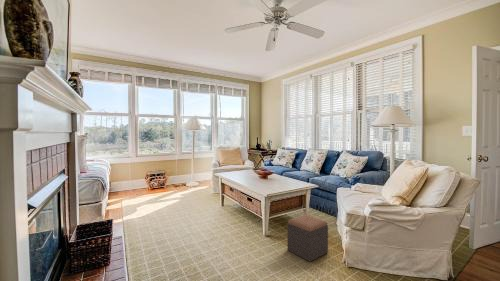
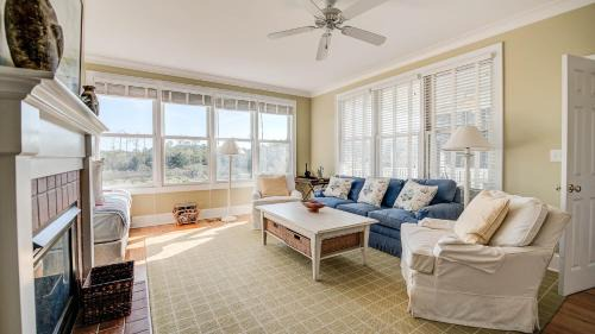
- footstool (307, 235)
